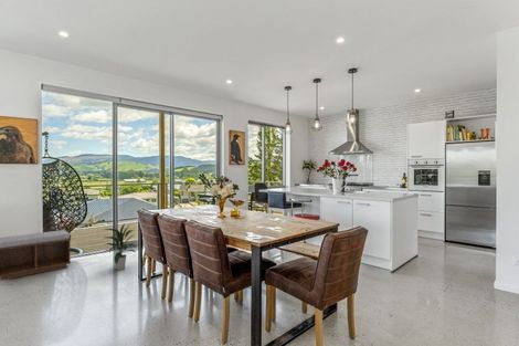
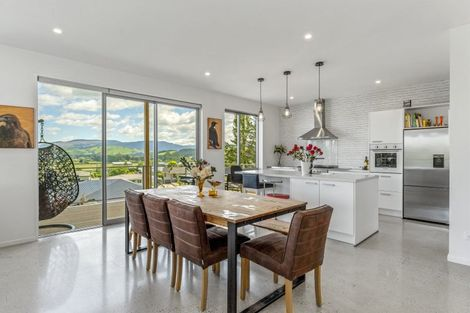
- bench (33, 252)
- indoor plant (120, 245)
